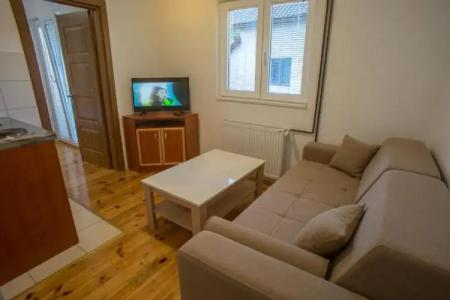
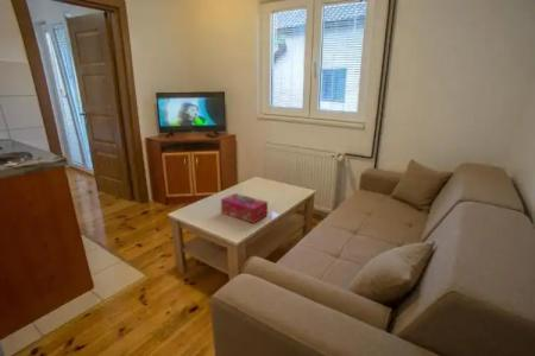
+ tissue box (244, 206)
